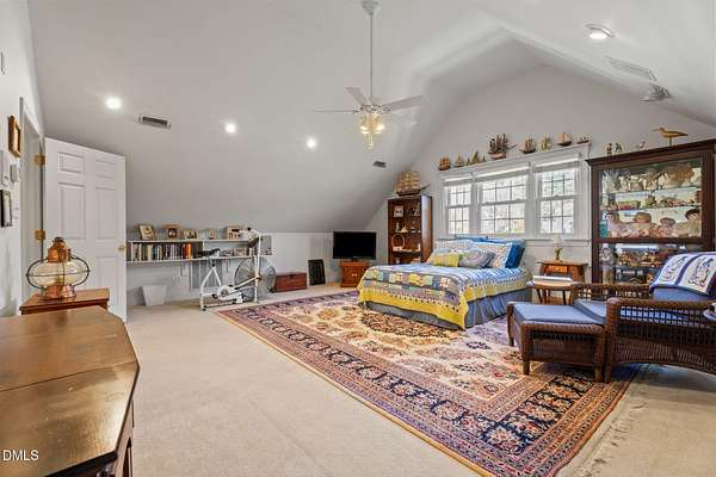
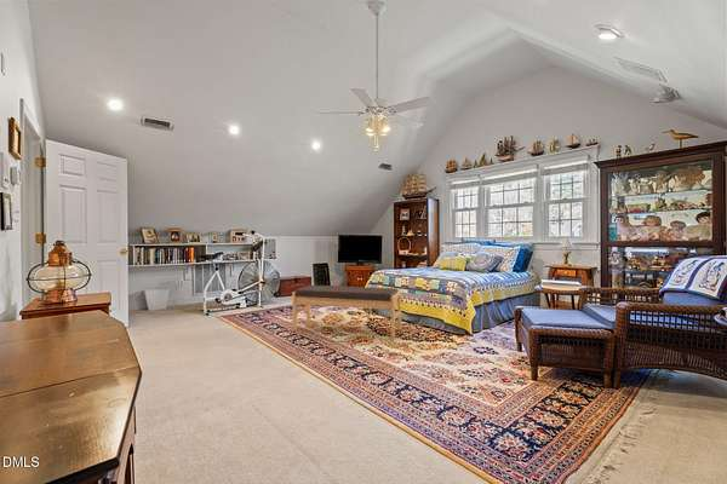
+ bench (347, 306)
